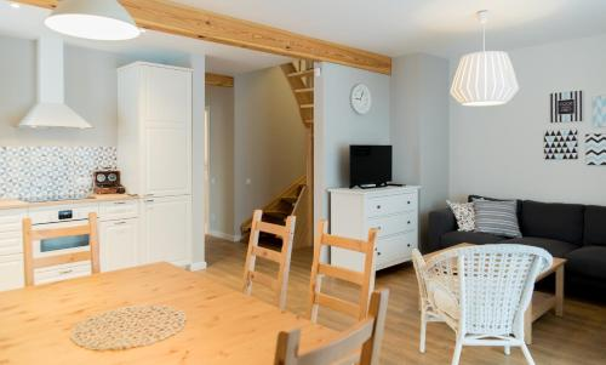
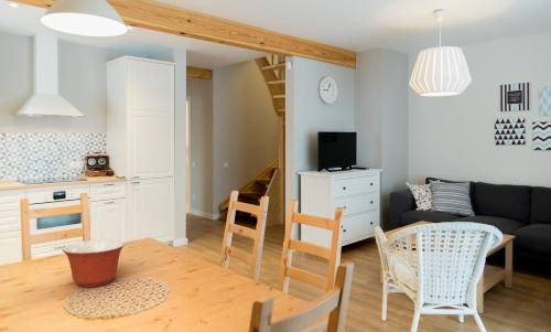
+ mixing bowl (95, 264)
